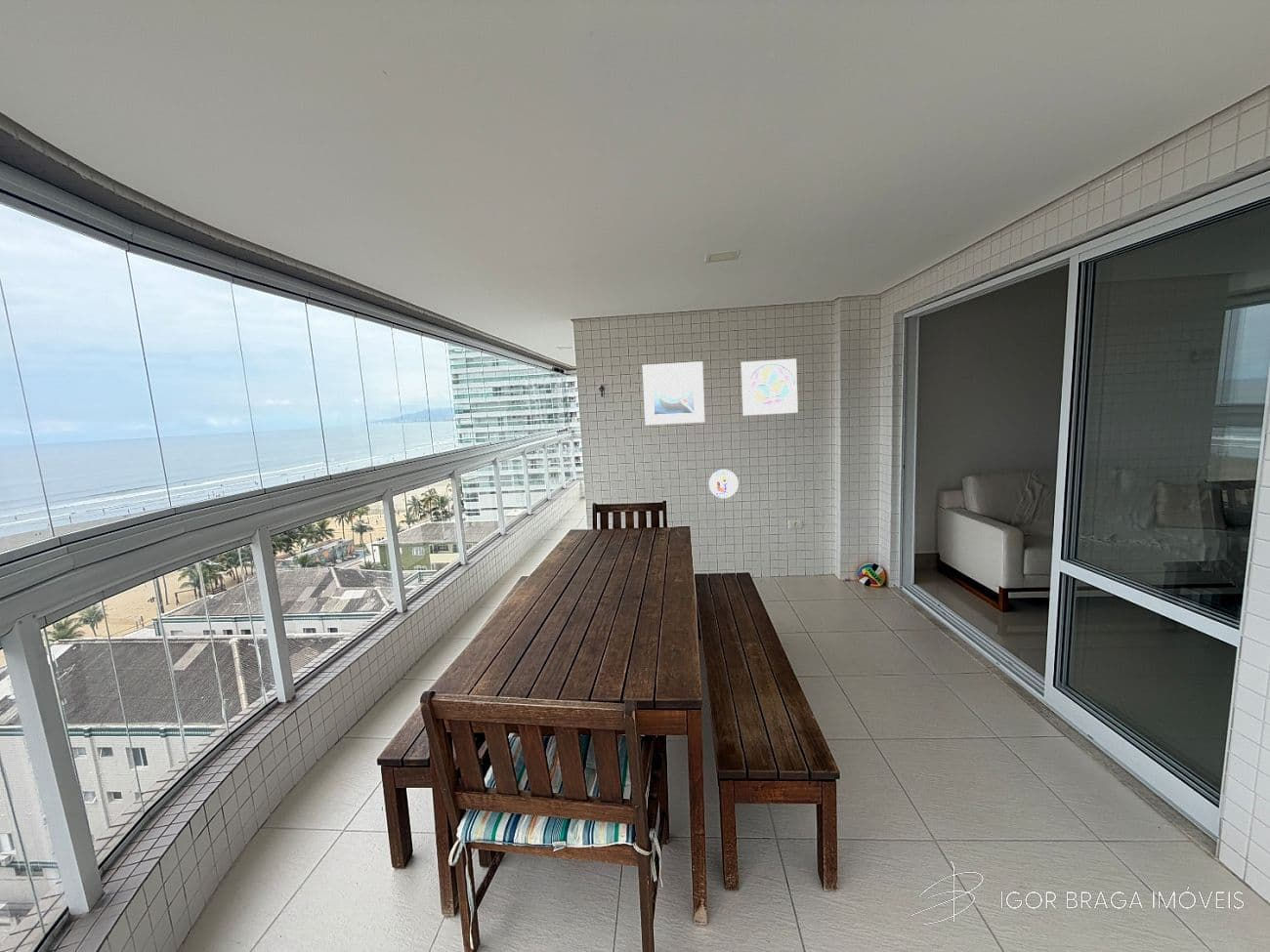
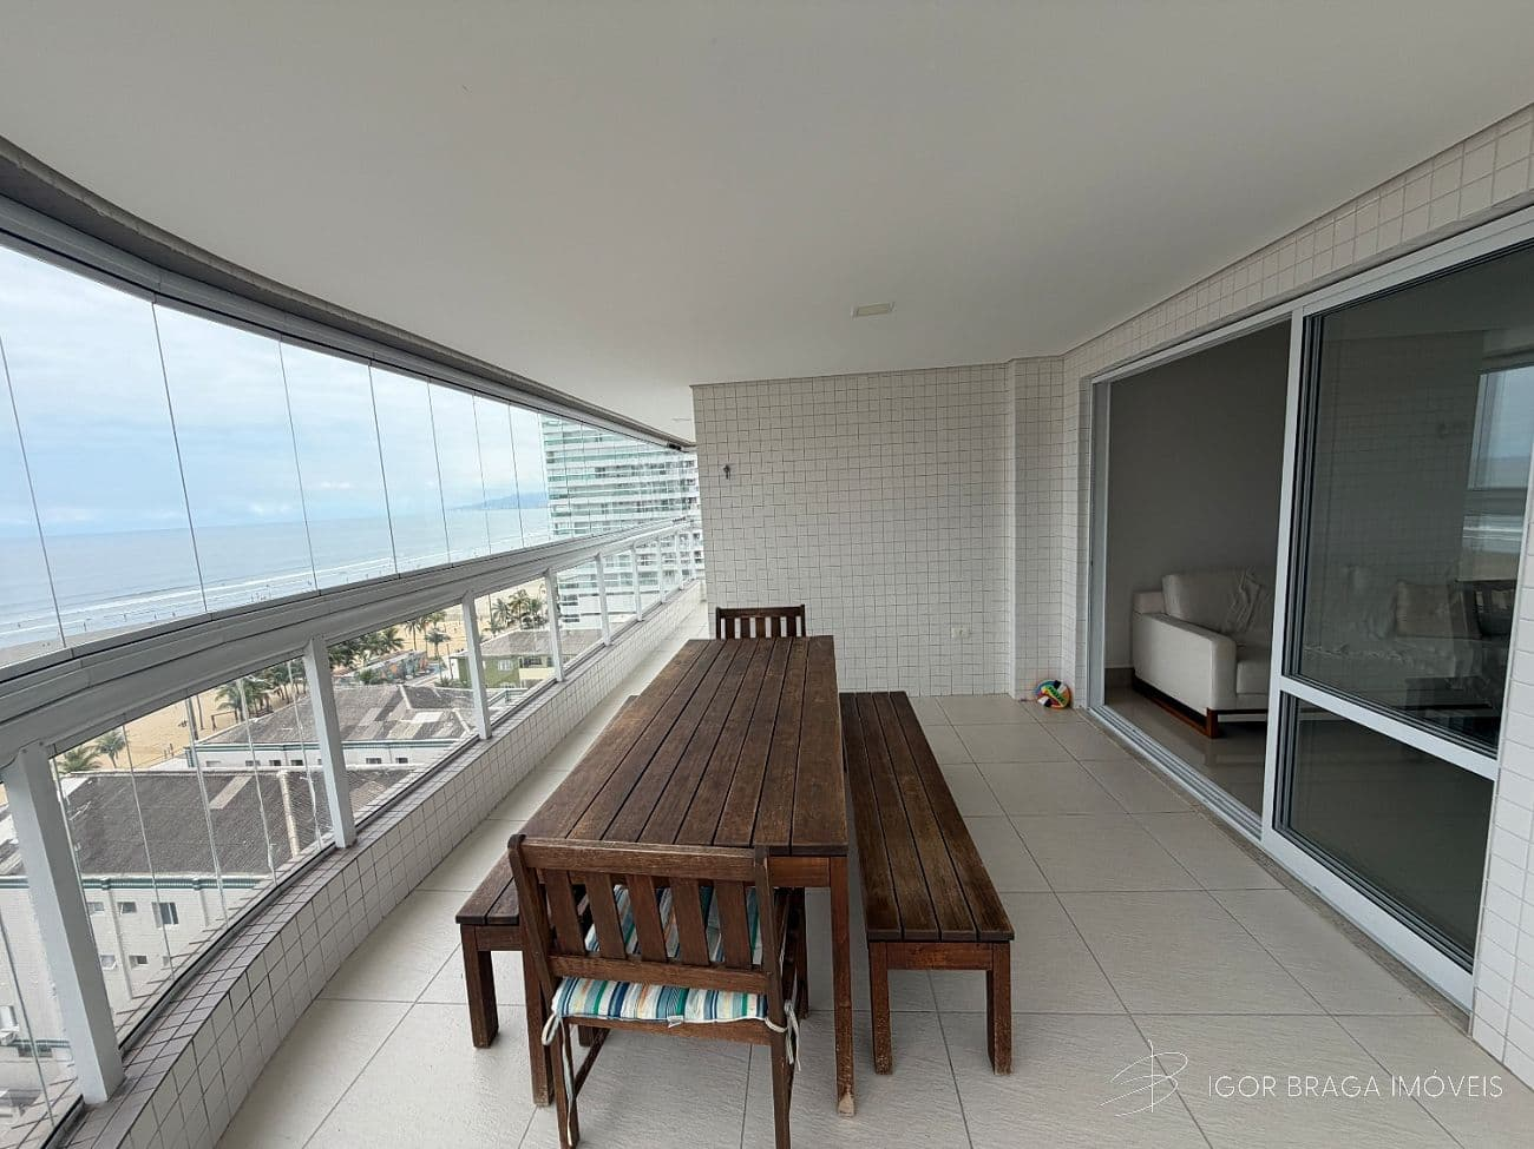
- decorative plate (723, 483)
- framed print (673, 393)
- wall ornament (769, 387)
